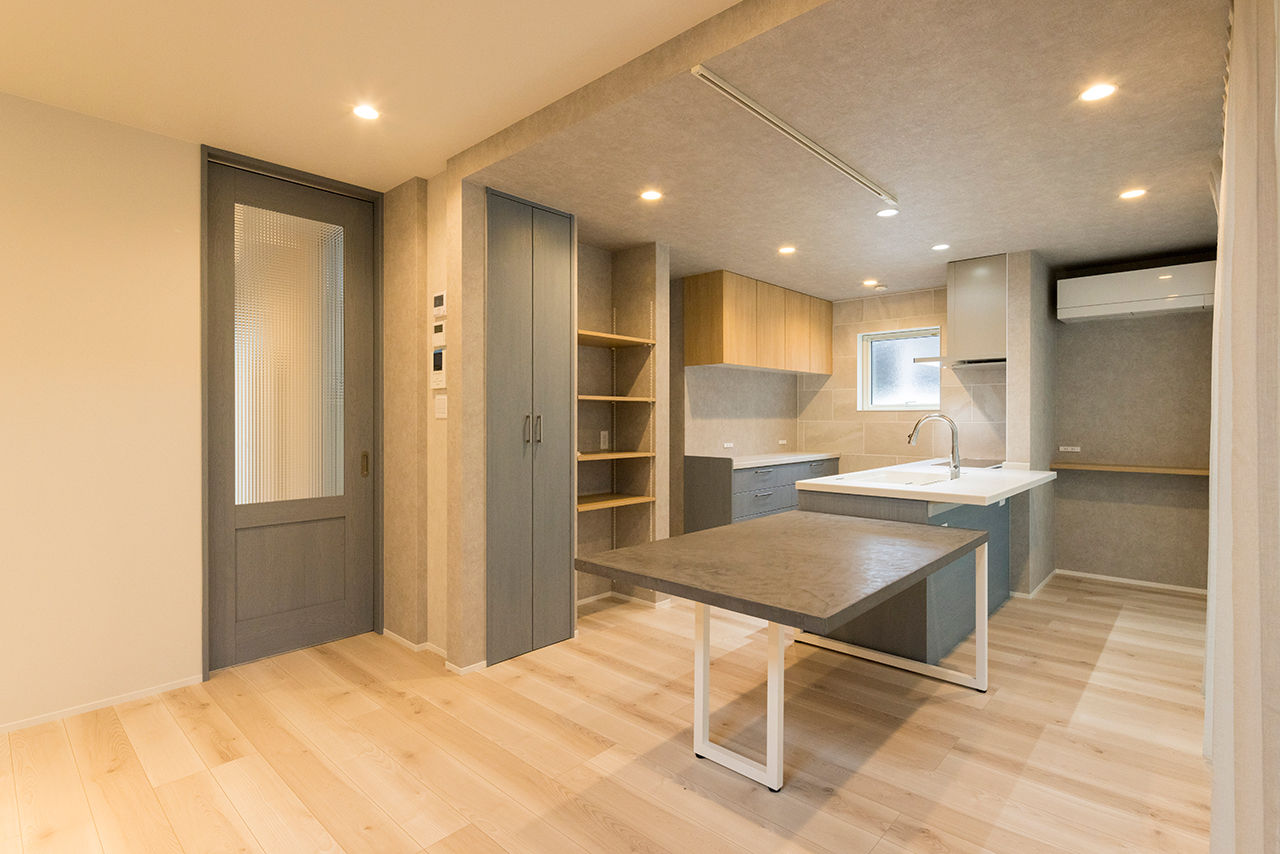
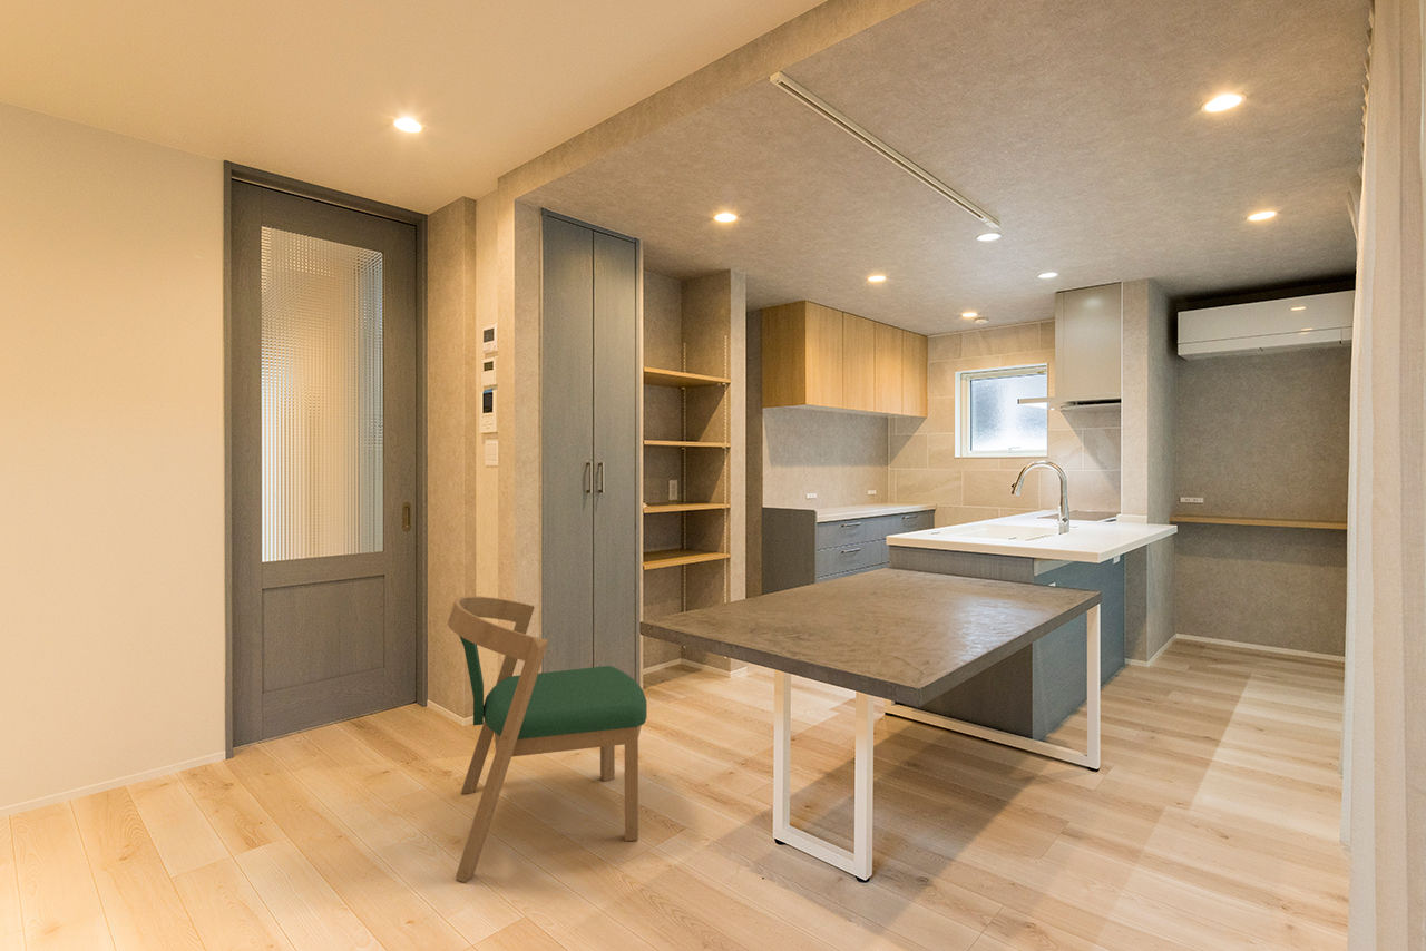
+ dining chair (549, 705)
